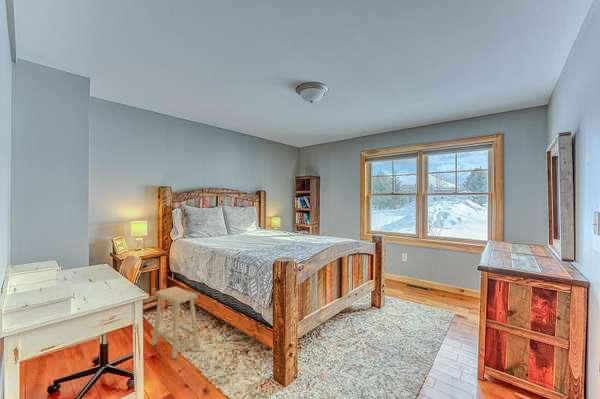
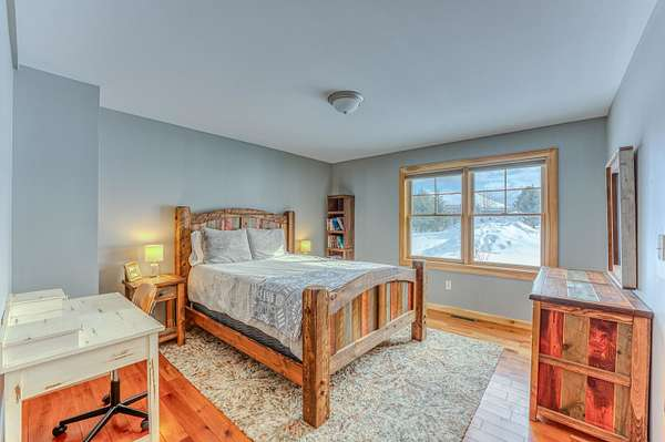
- footstool (175, 319)
